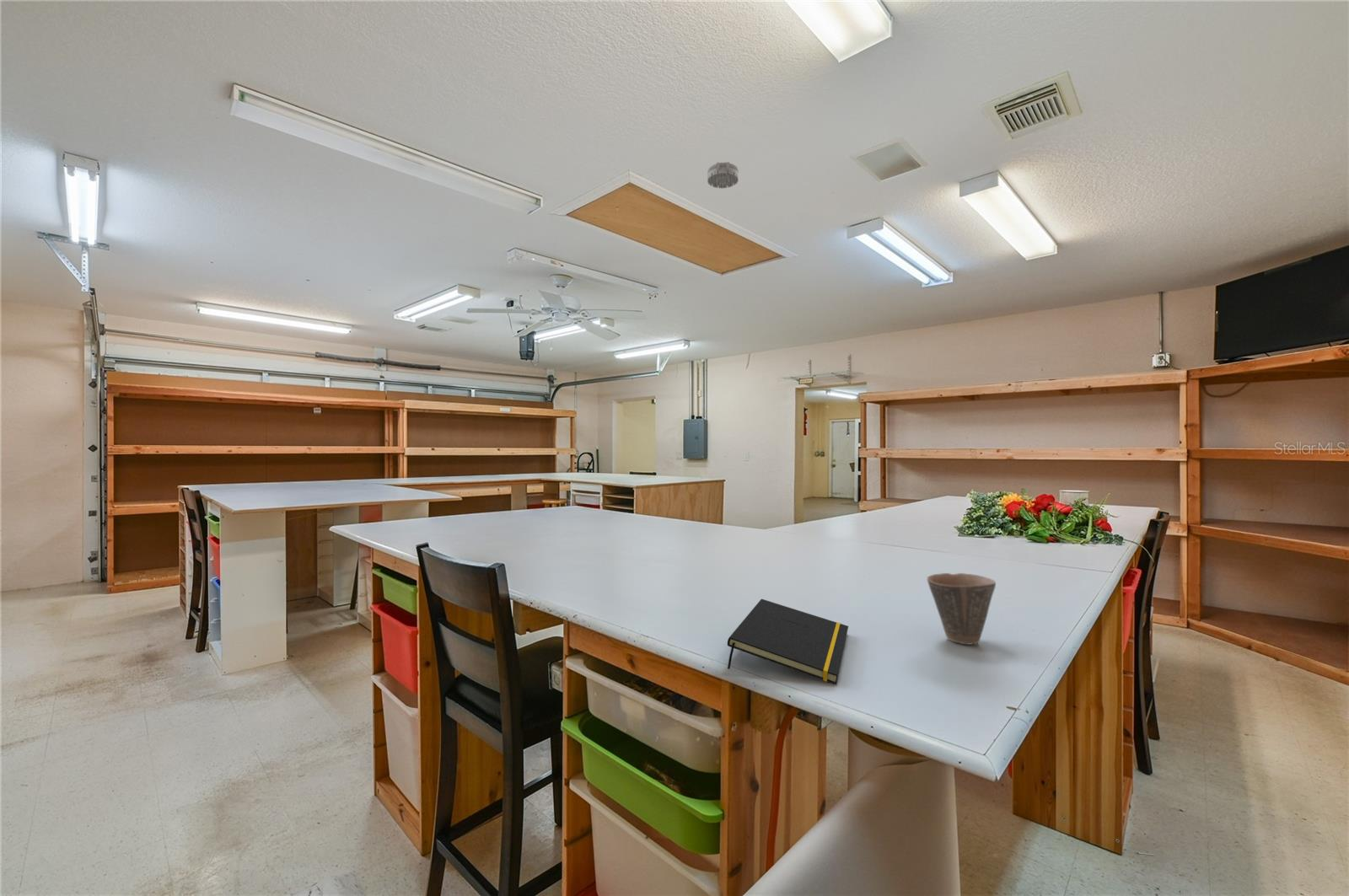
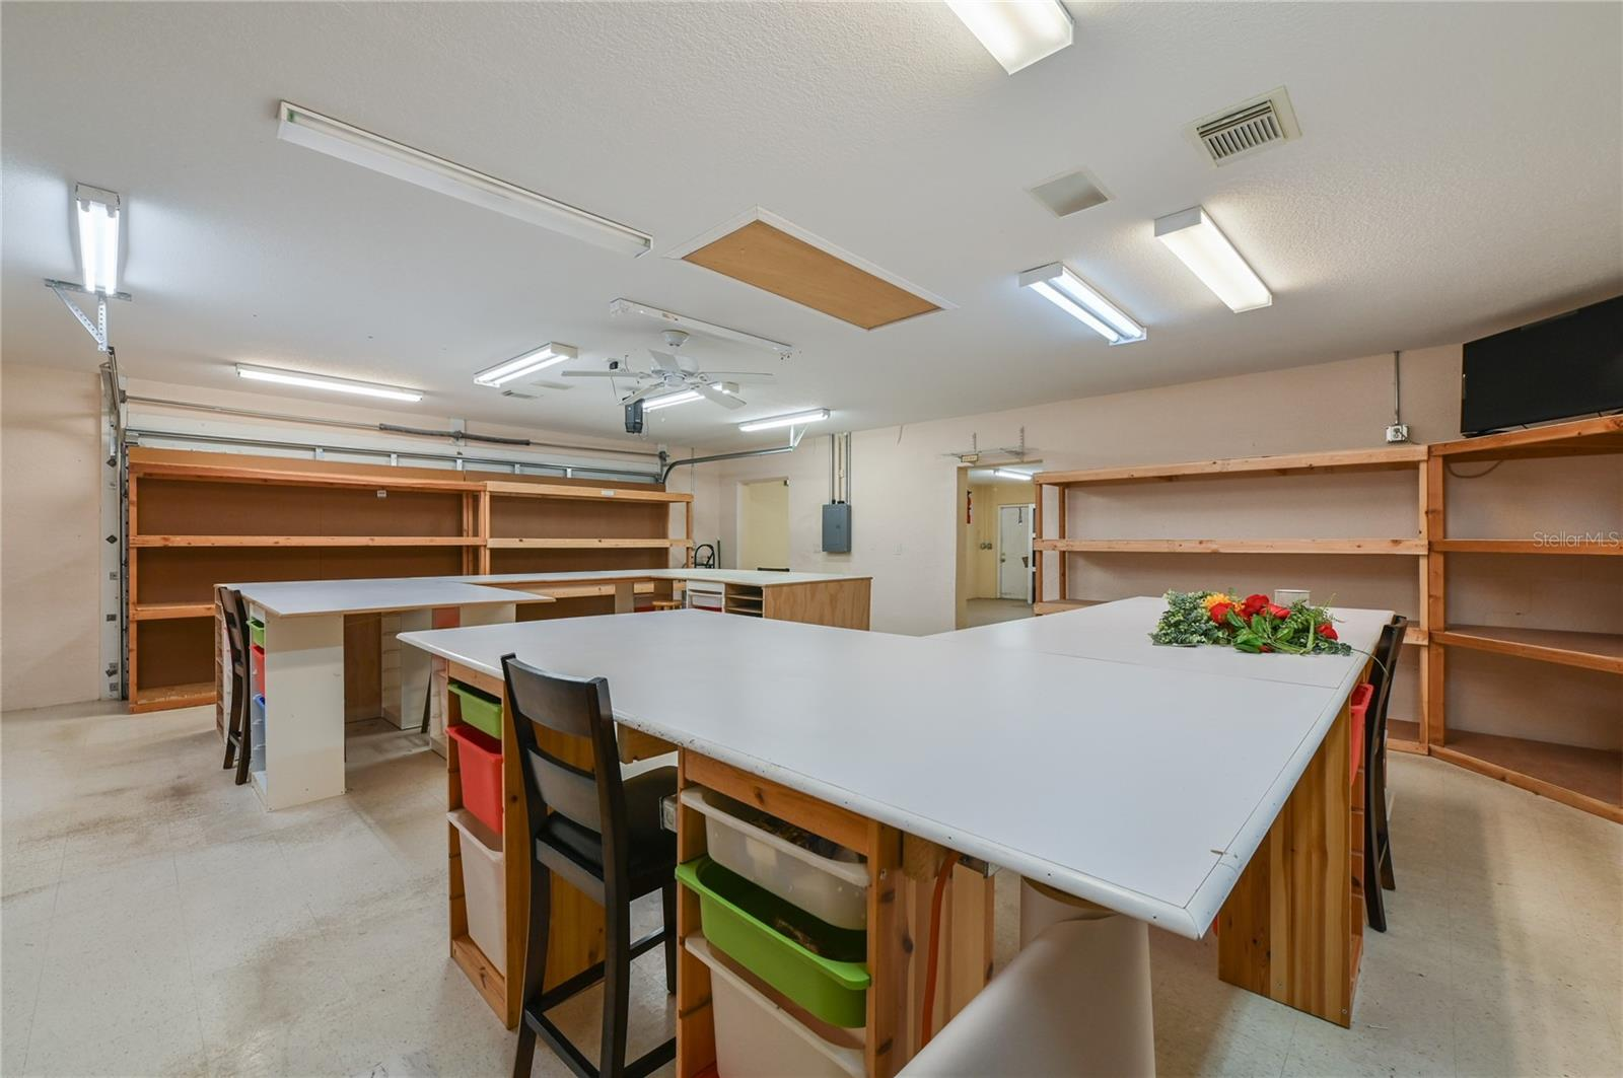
- smoke detector (723, 174)
- notepad (793, 635)
- cup (959, 609)
